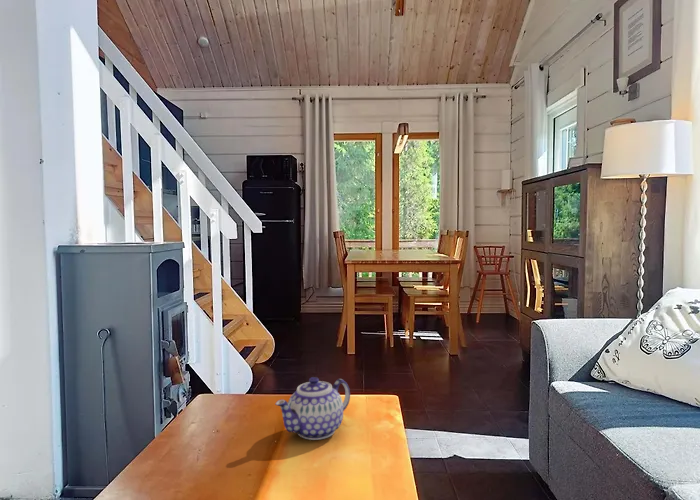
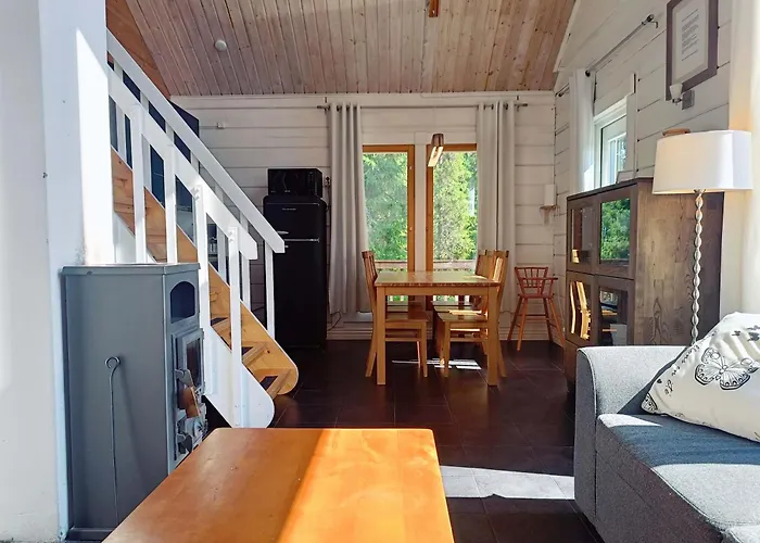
- teapot (315, 404)
